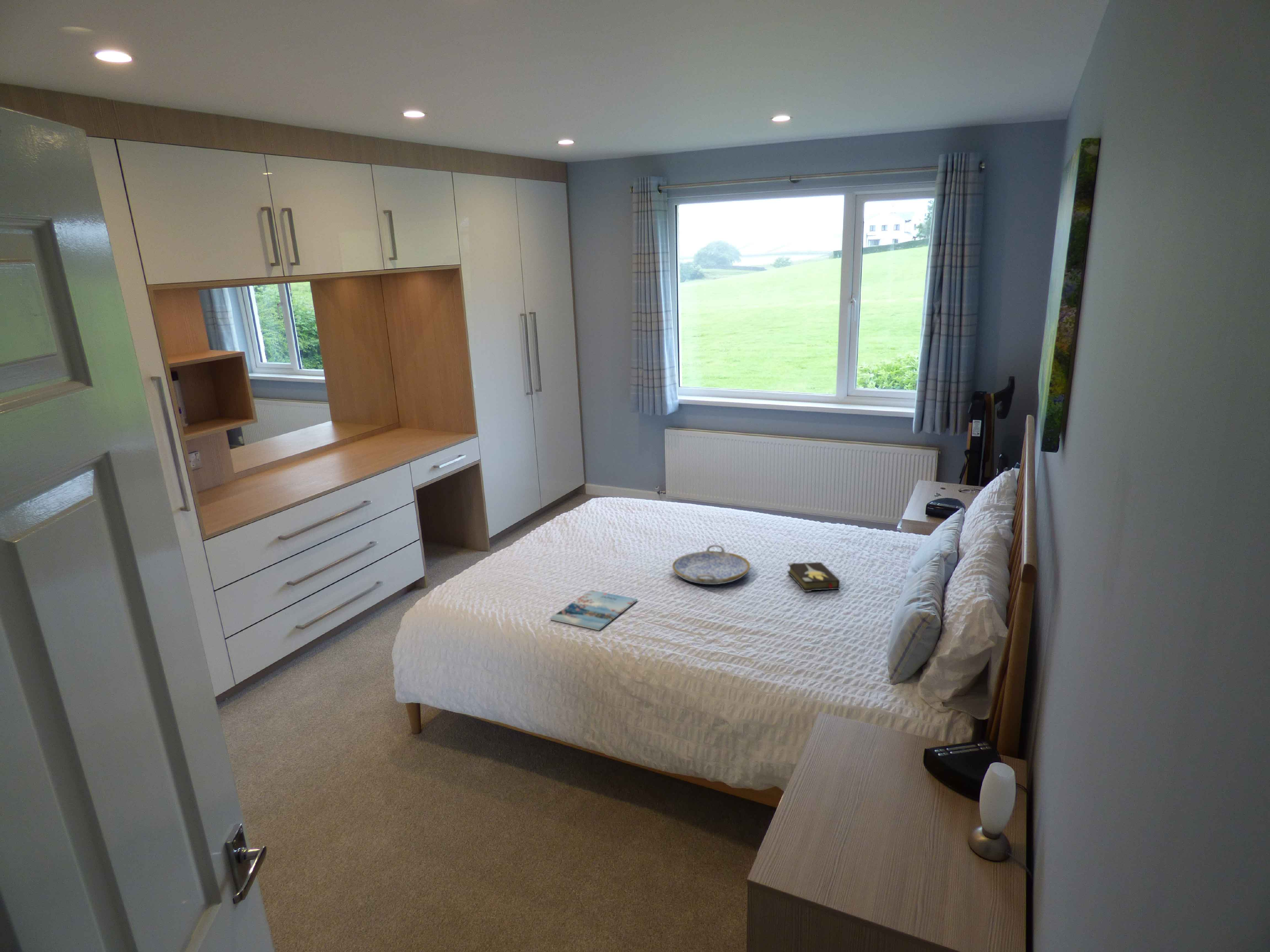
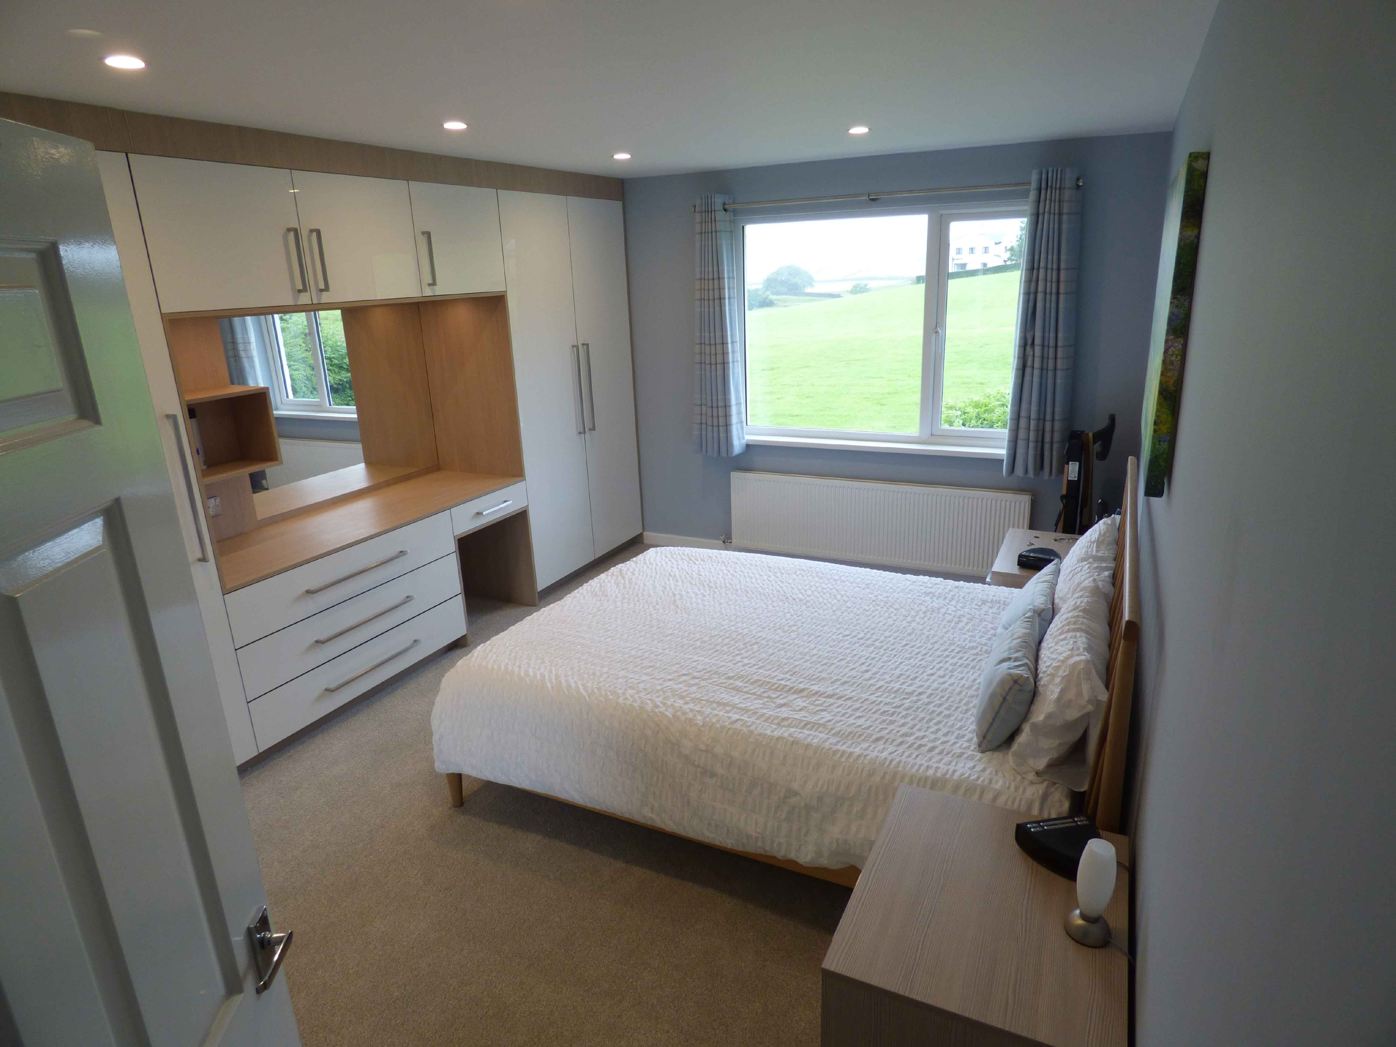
- hardback book (813, 575)
- magazine (595, 609)
- serving tray (711, 566)
